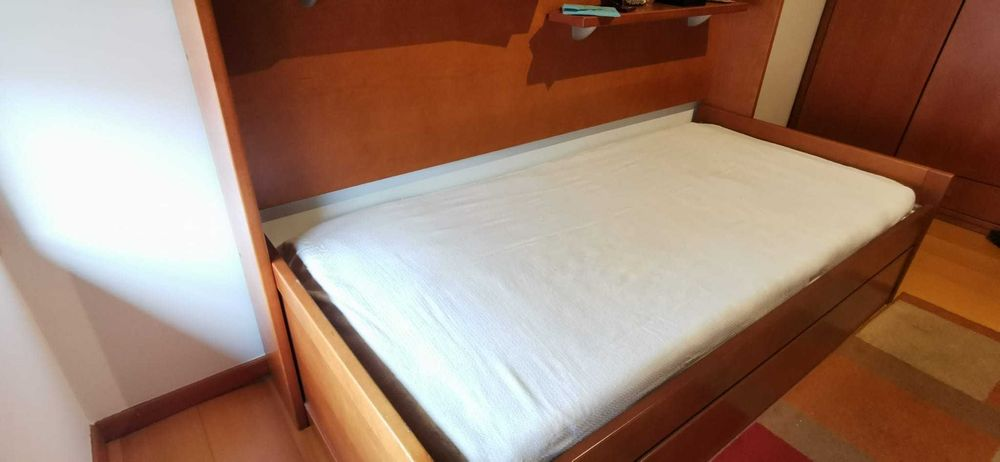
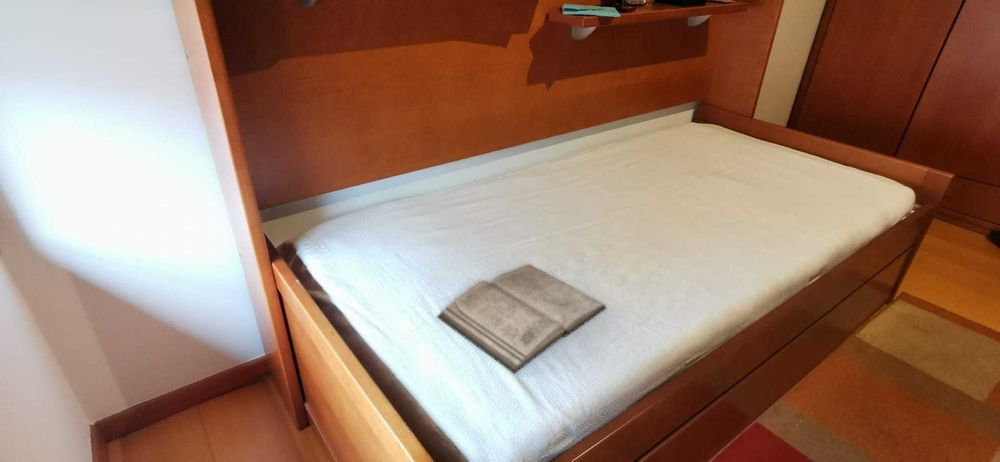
+ diary (523, 305)
